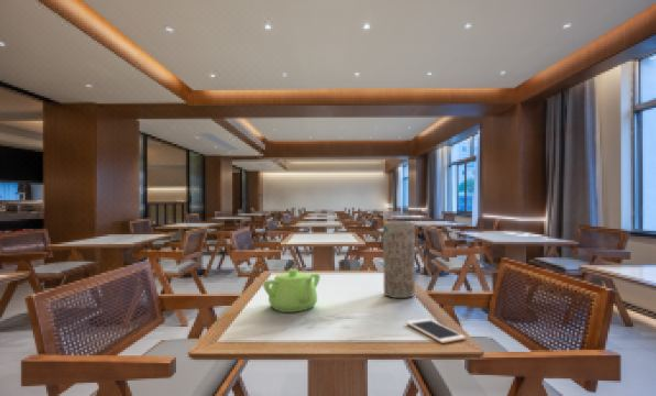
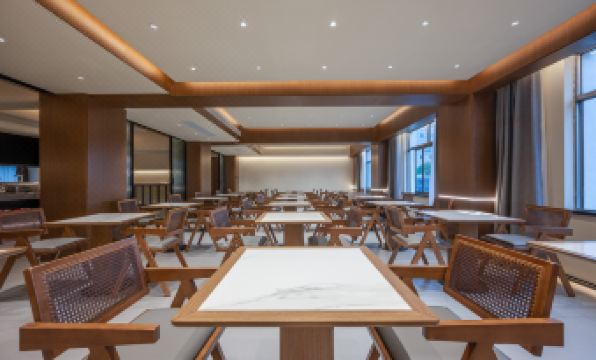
- teapot (296, 288)
- cell phone (434, 329)
- vase (398, 257)
